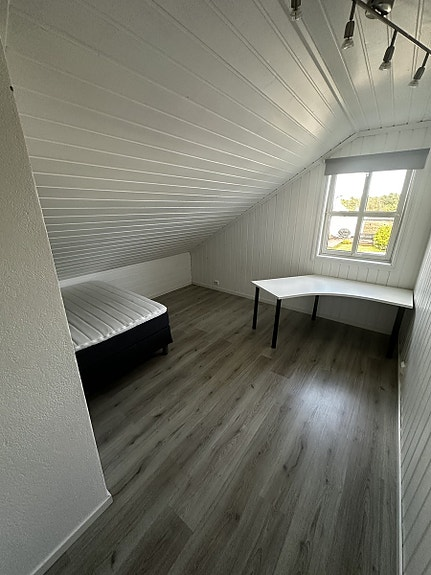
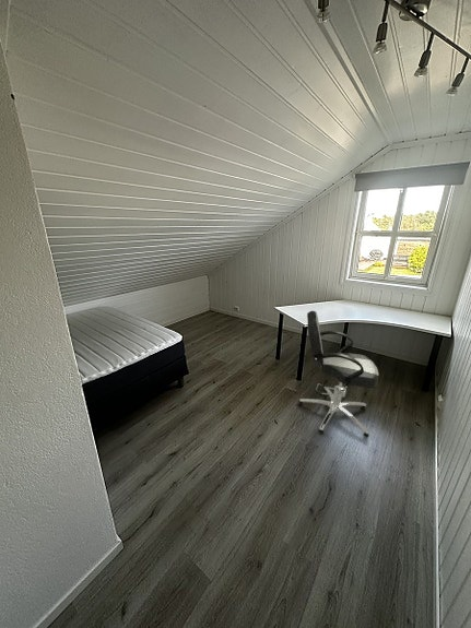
+ office chair (339, 366)
